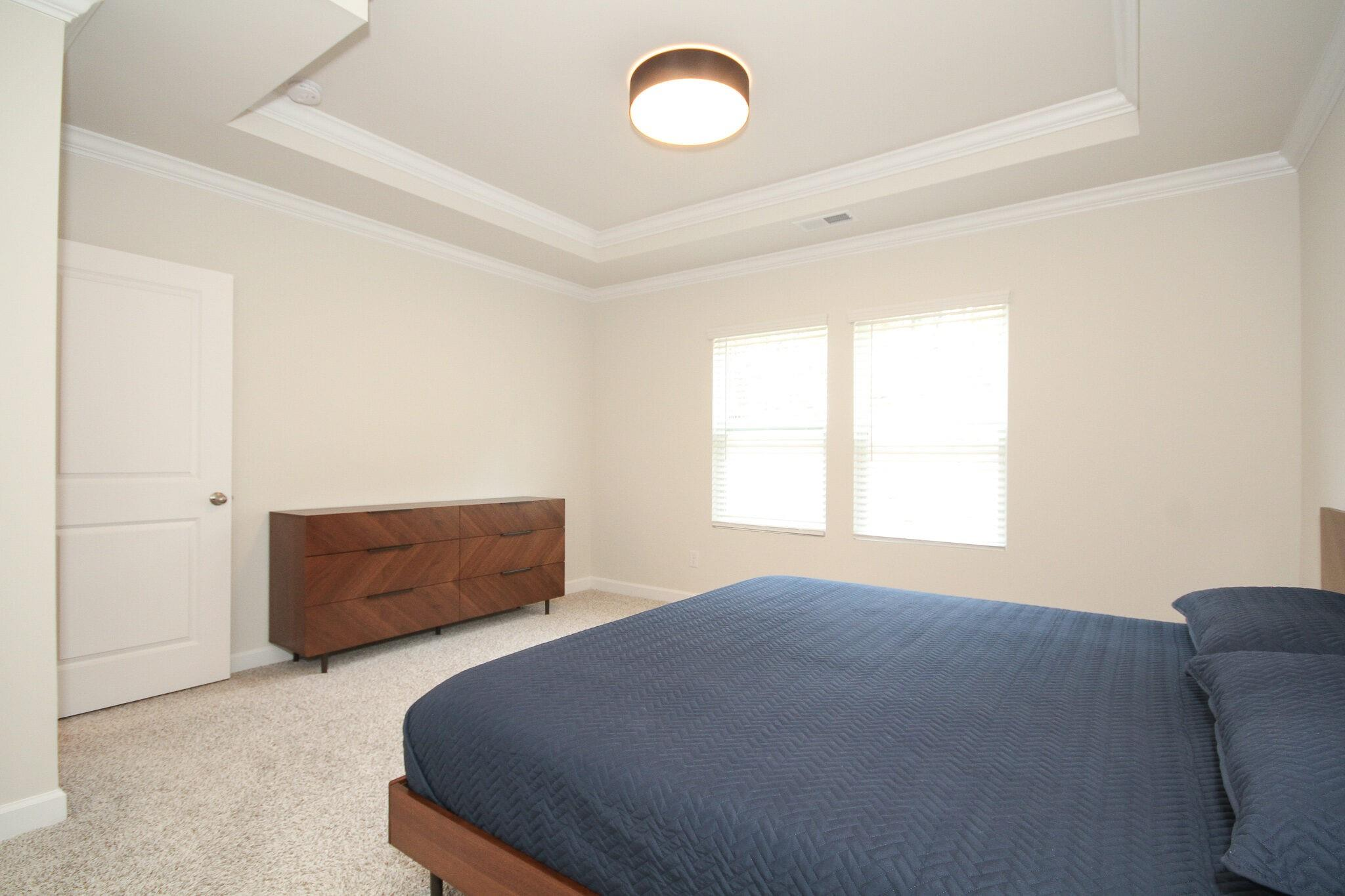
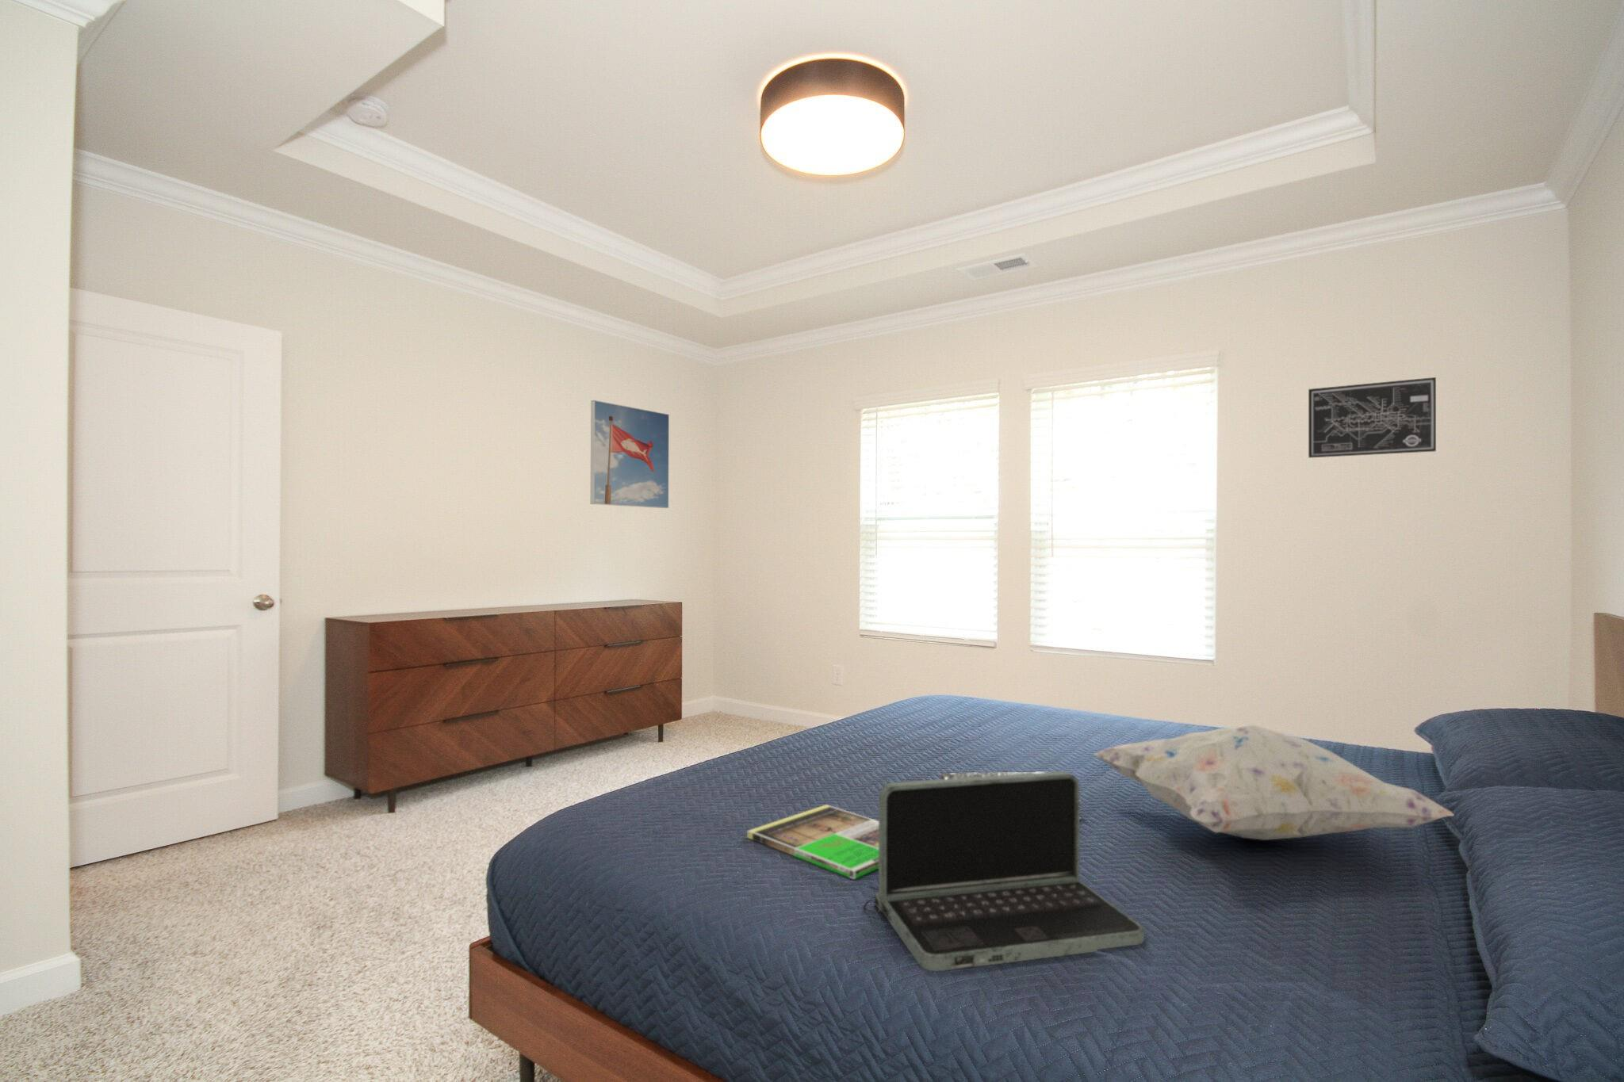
+ wall art (1369, 419)
+ laptop (995, 856)
+ magazine (838, 838)
+ book (1006, 774)
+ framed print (631, 456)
+ decorative pillow (1253, 781)
